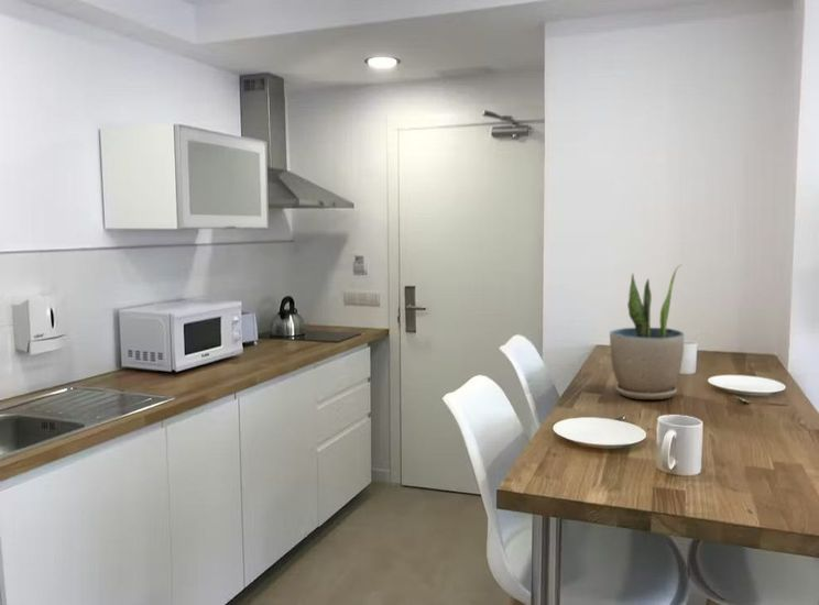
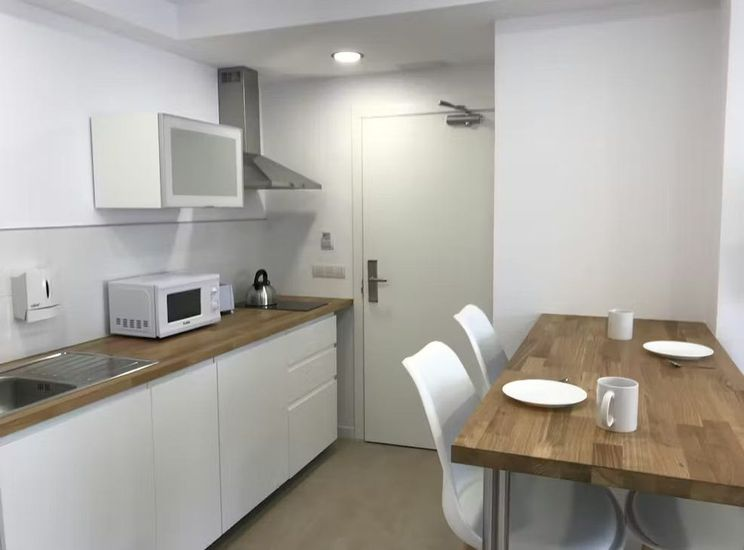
- potted plant (646, 329)
